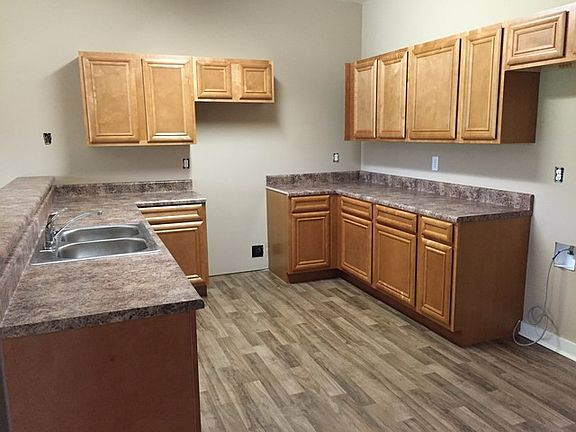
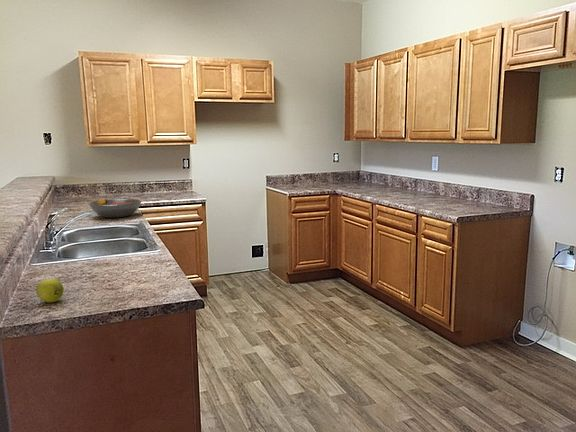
+ apple (50, 290)
+ fruit bowl (115, 207)
